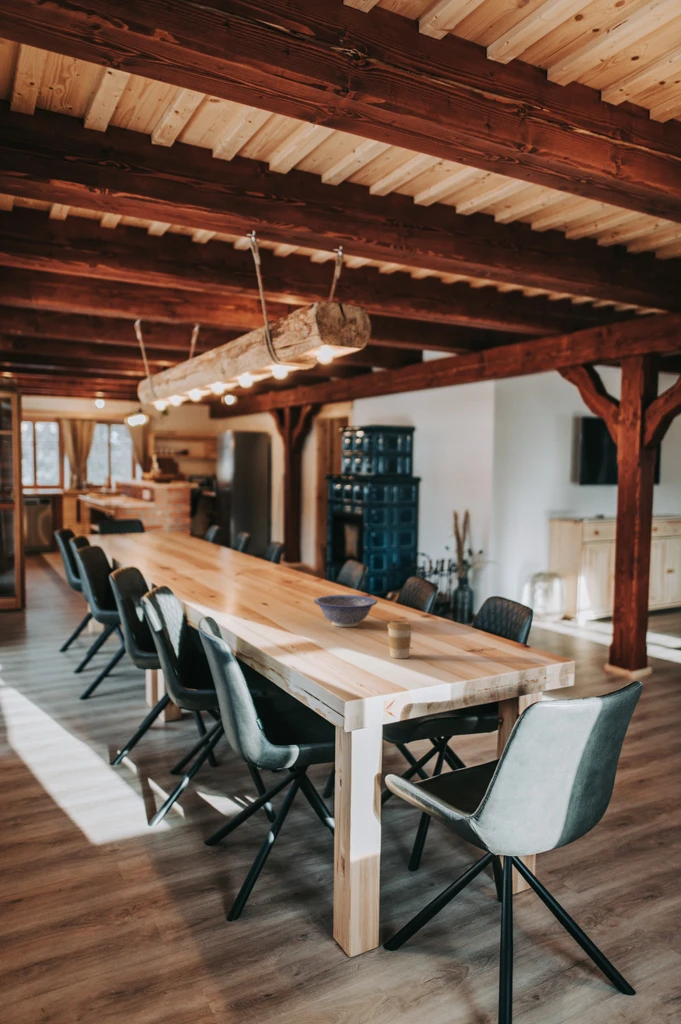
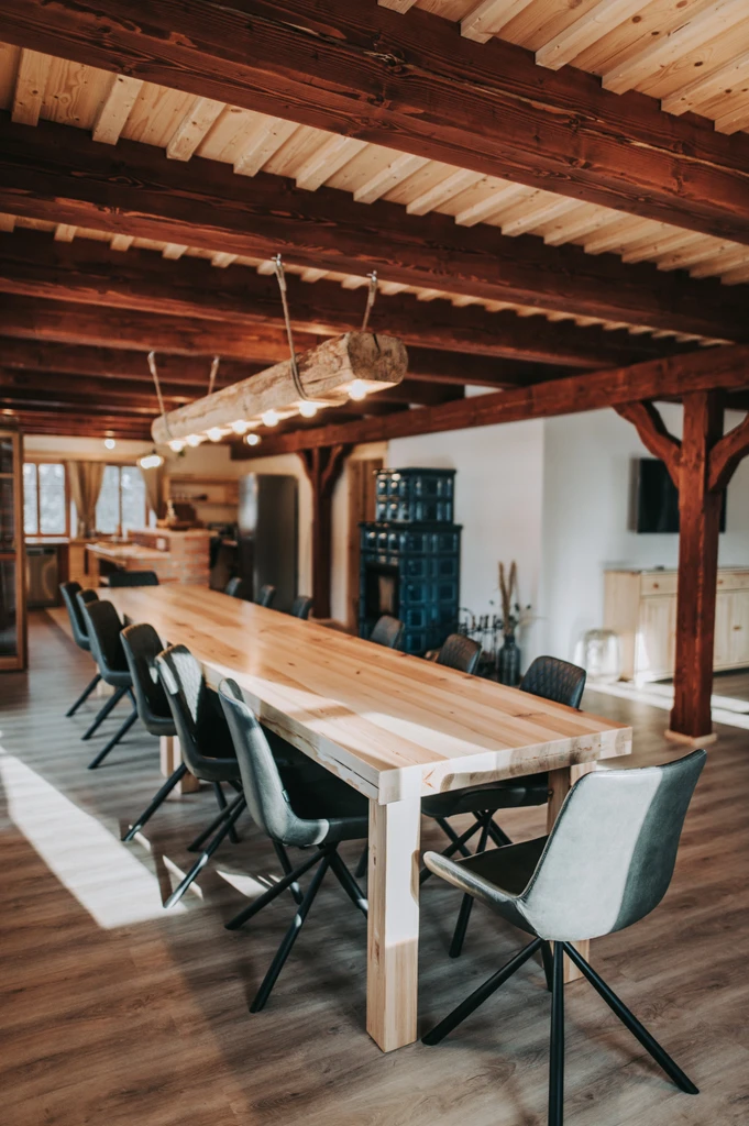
- decorative bowl (345, 612)
- coffee cup (399, 638)
